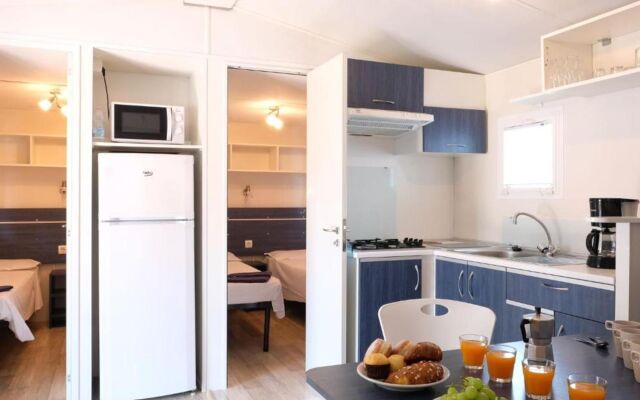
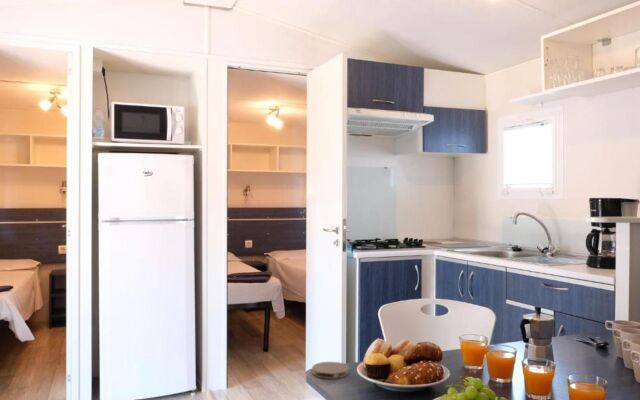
+ coaster (330, 369)
